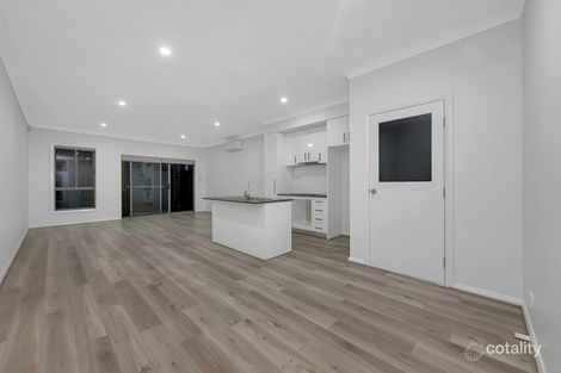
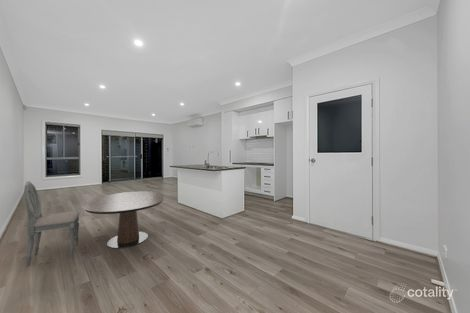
+ dining chair (54, 217)
+ dining table (134, 218)
